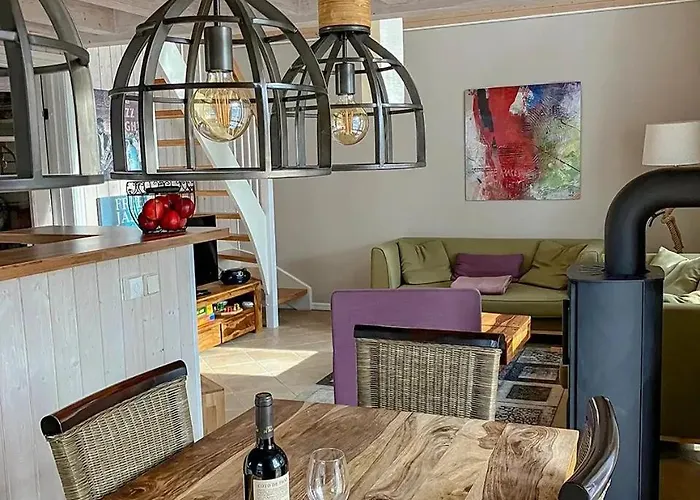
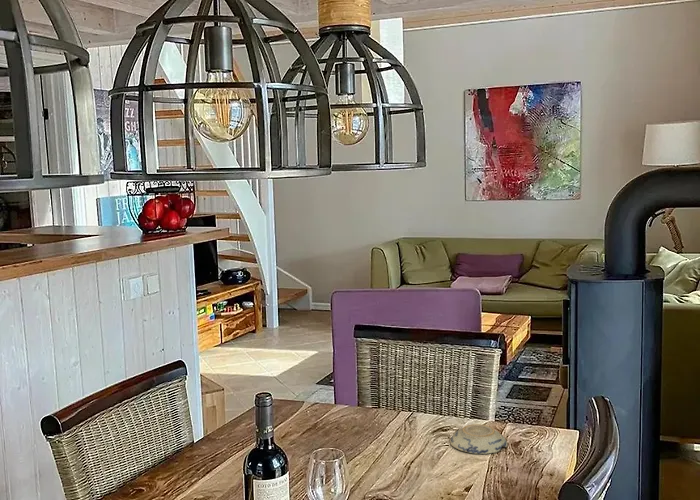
+ decorative bowl (478, 436)
